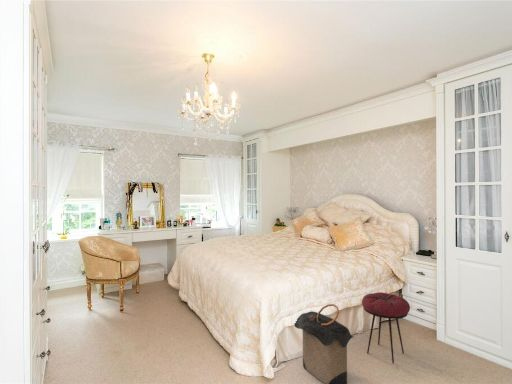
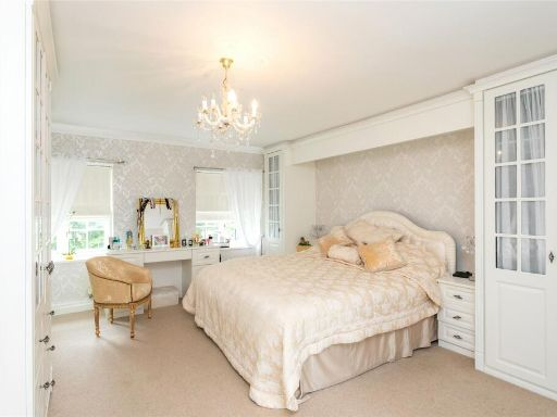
- stool (389, 325)
- laundry hamper (321, 338)
